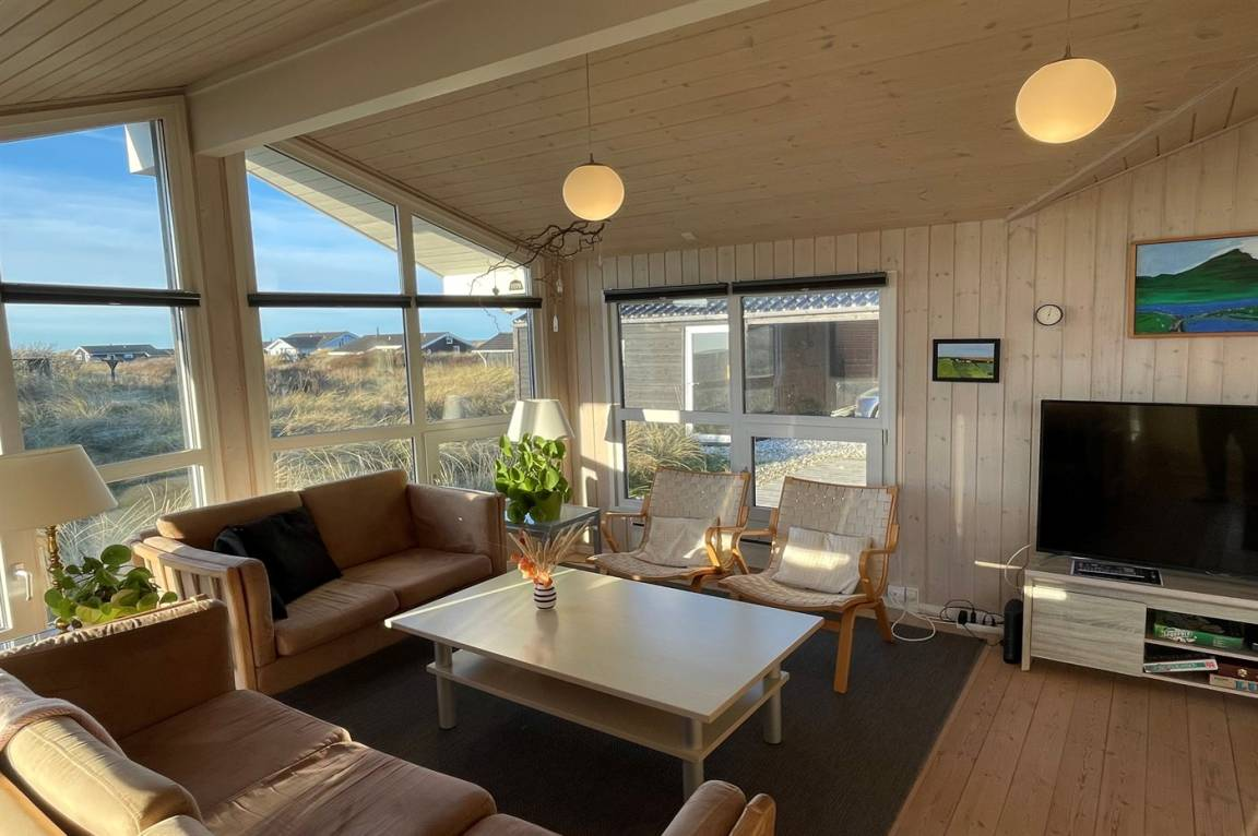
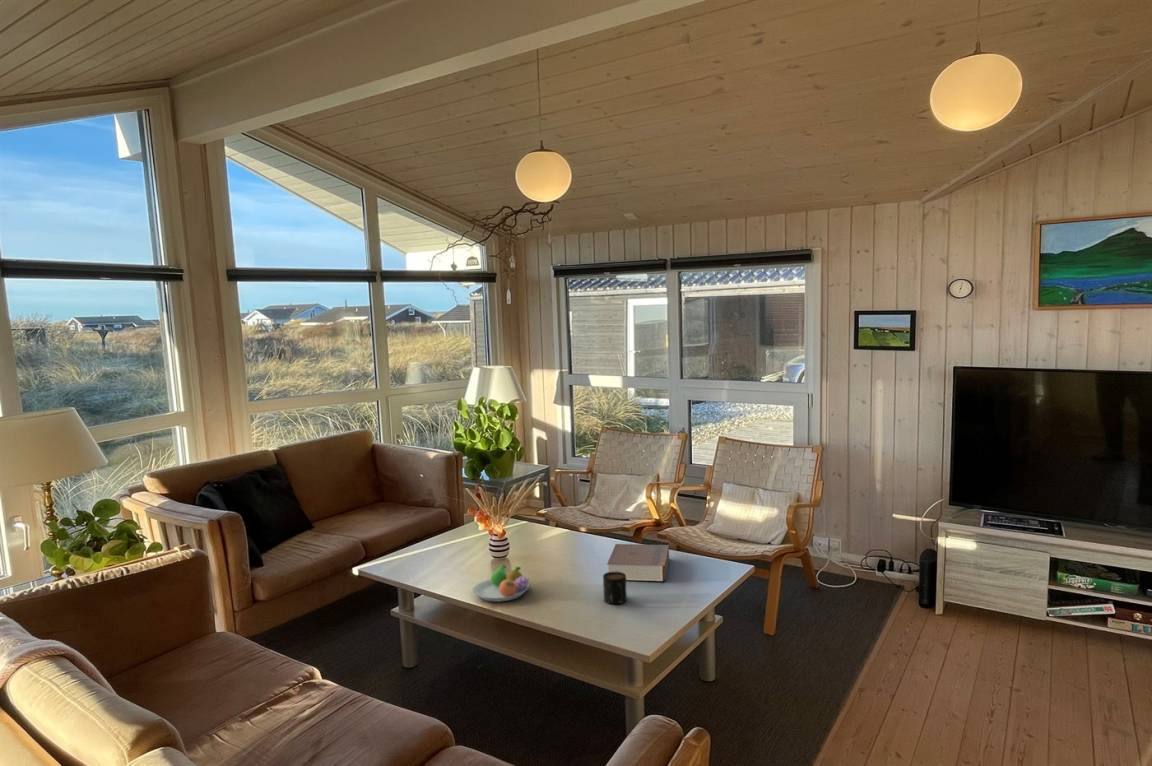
+ book (639, 561)
+ fruit bowl (501, 581)
+ mug (617, 589)
